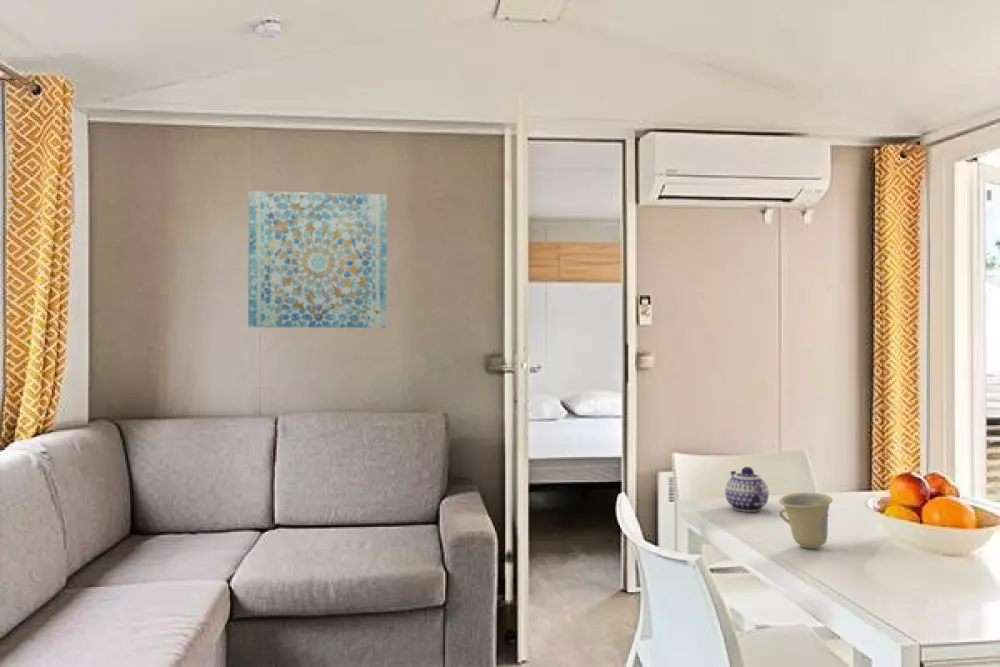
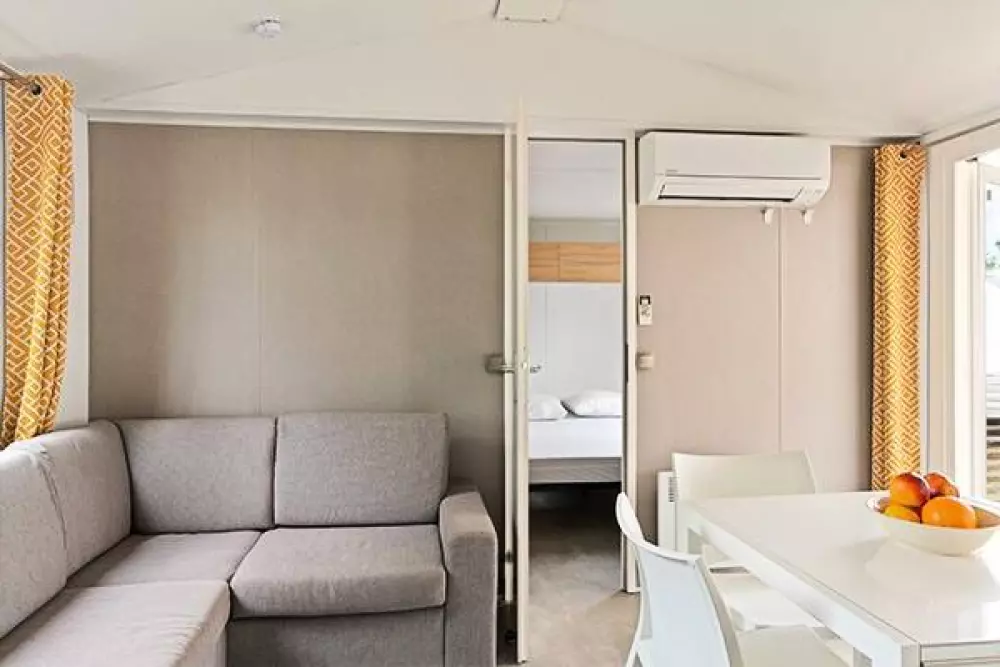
- teapot (746, 487)
- wall art (318, 260)
- cup (805, 521)
